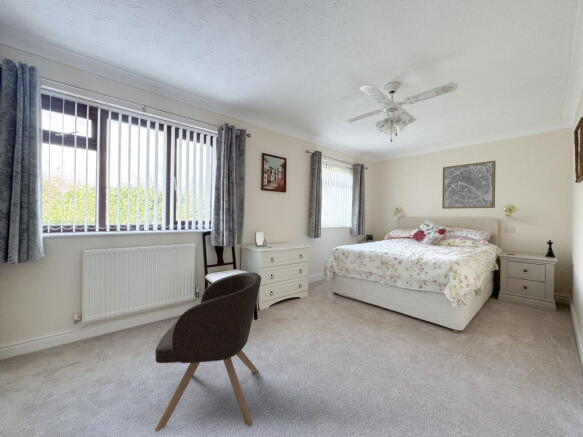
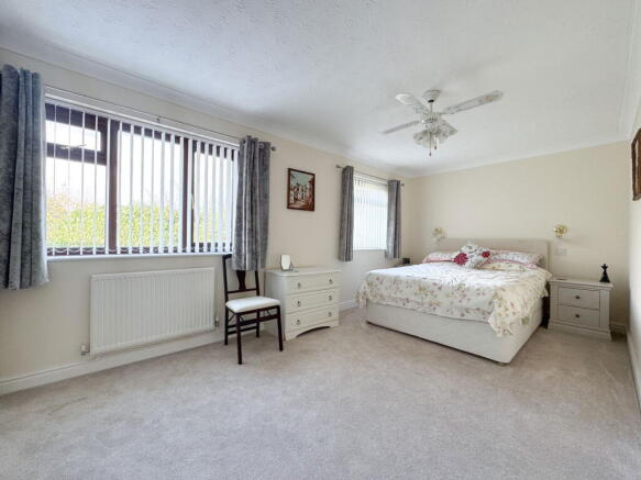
- armchair (214, 337)
- wall art (467, 186)
